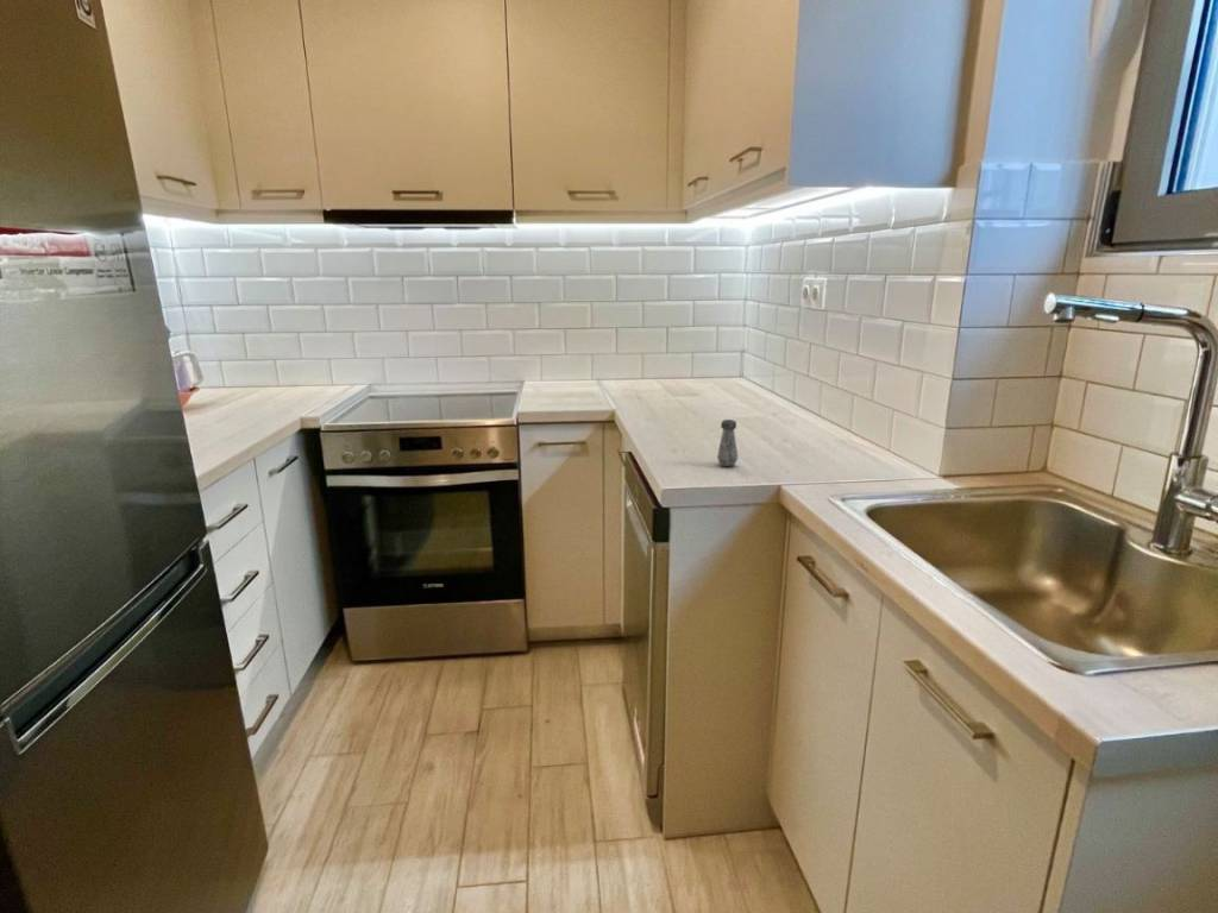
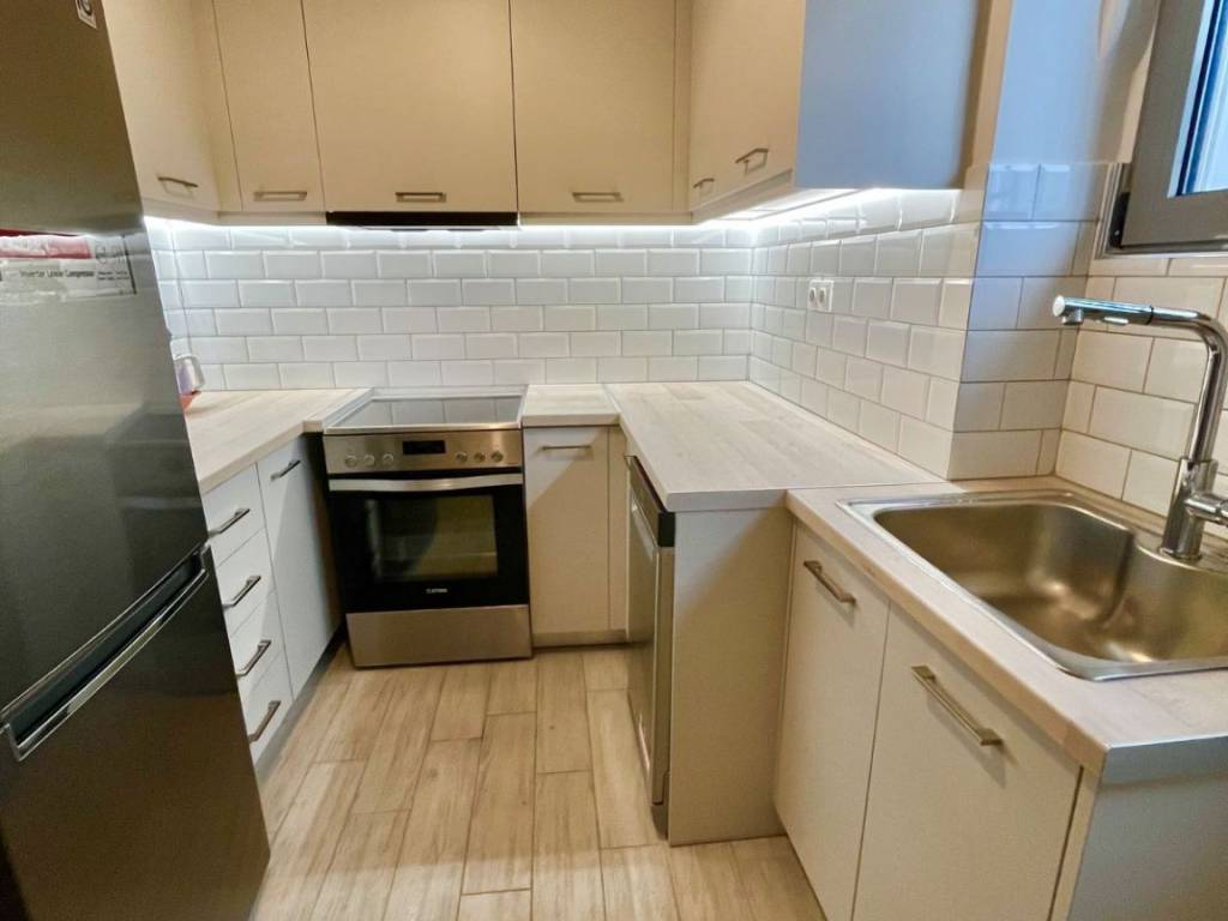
- salt shaker (728, 442)
